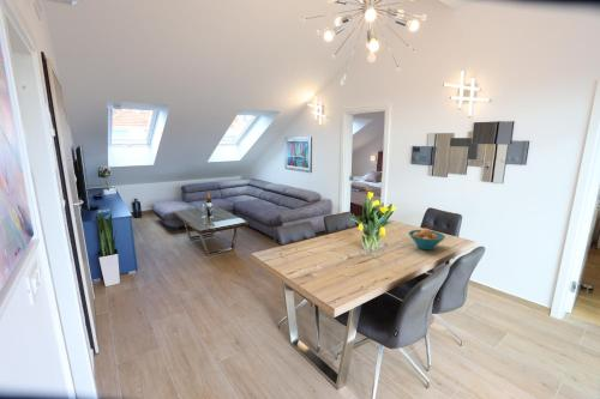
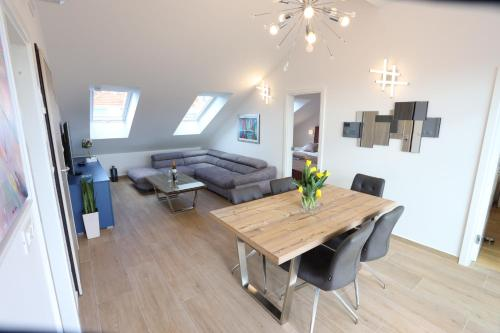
- fruit bowl (426, 237)
